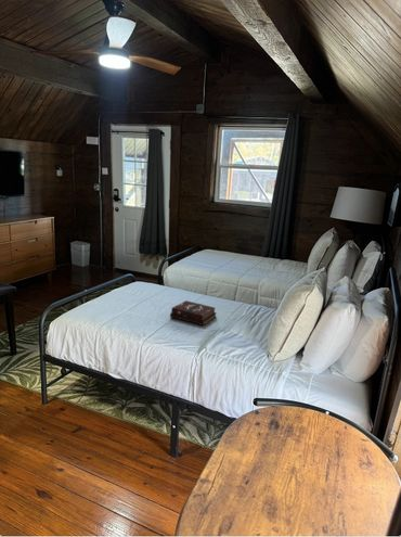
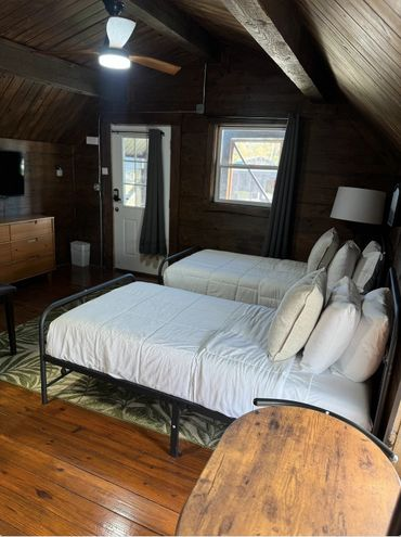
- hardback book (193, 312)
